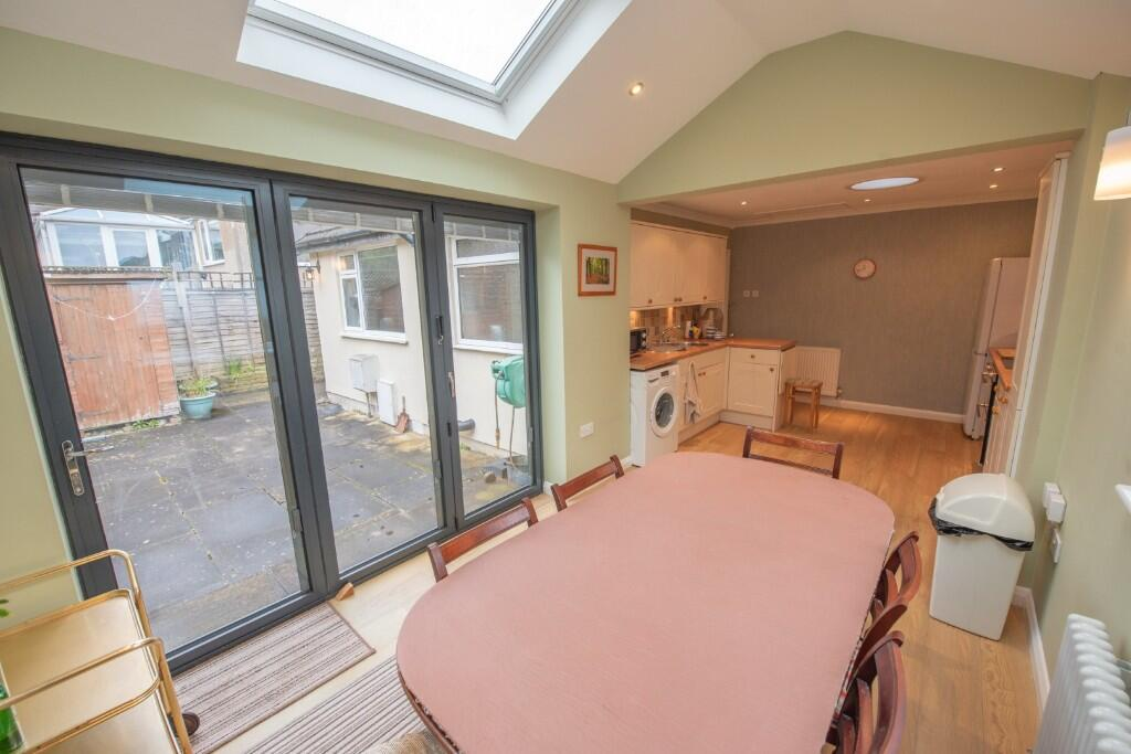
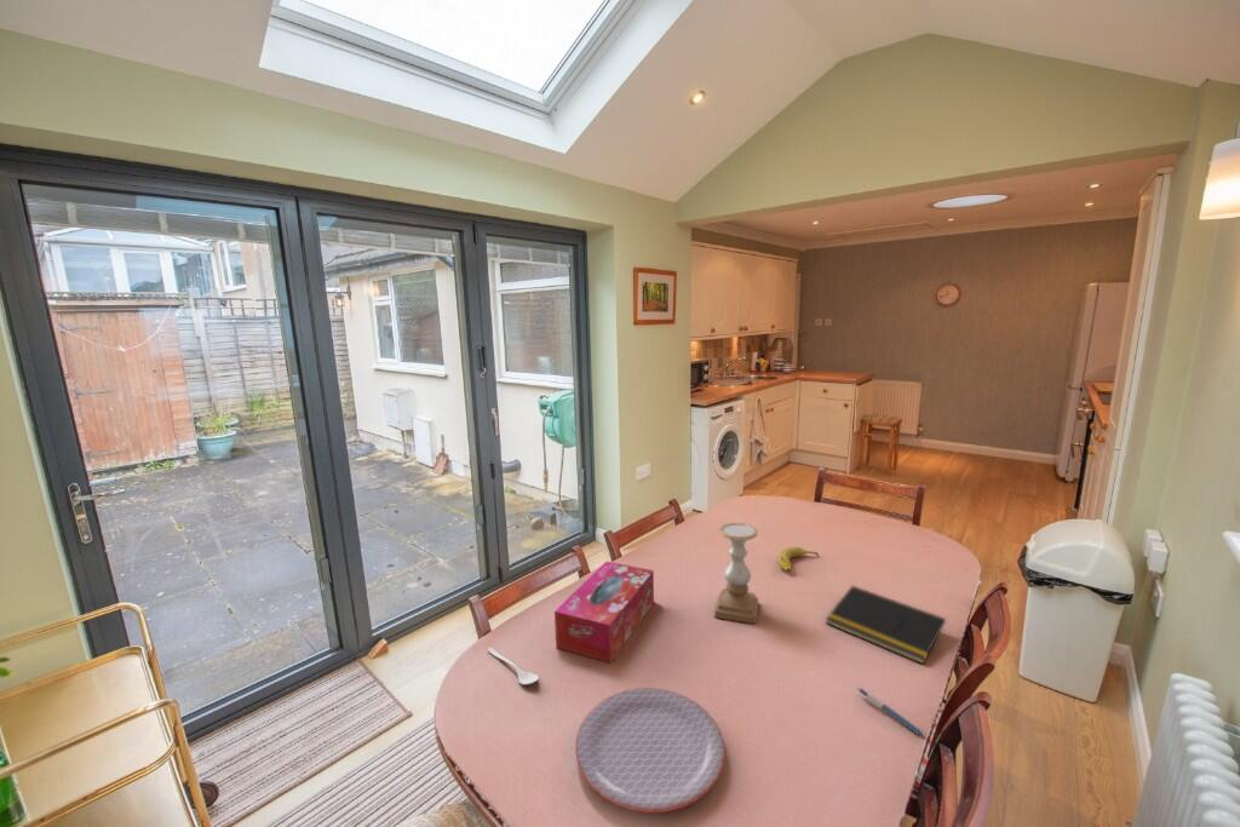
+ candle holder (737, 570)
+ pen (888, 711)
+ spoon (511, 664)
+ tissue box (608, 605)
+ notepad (884, 620)
+ plate (649, 745)
+ fruit (794, 556)
